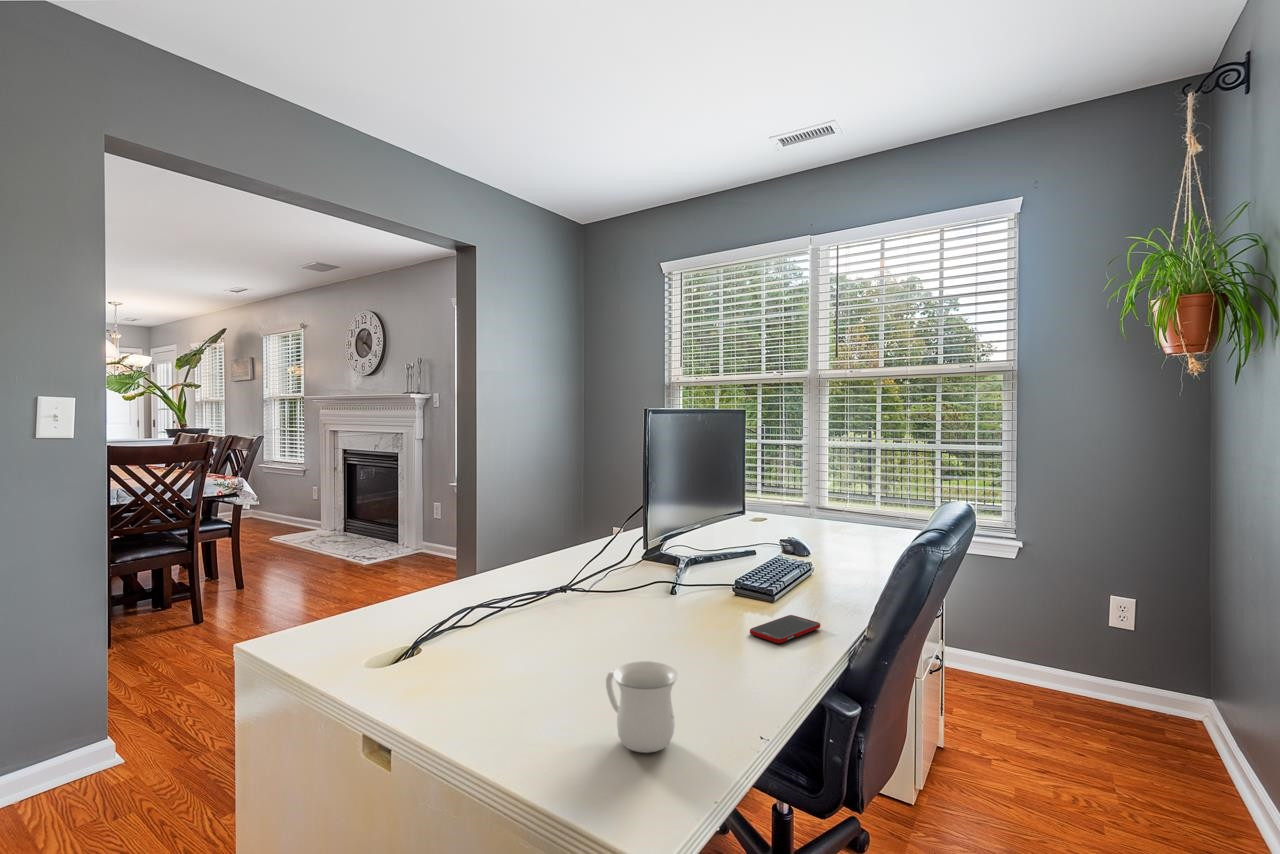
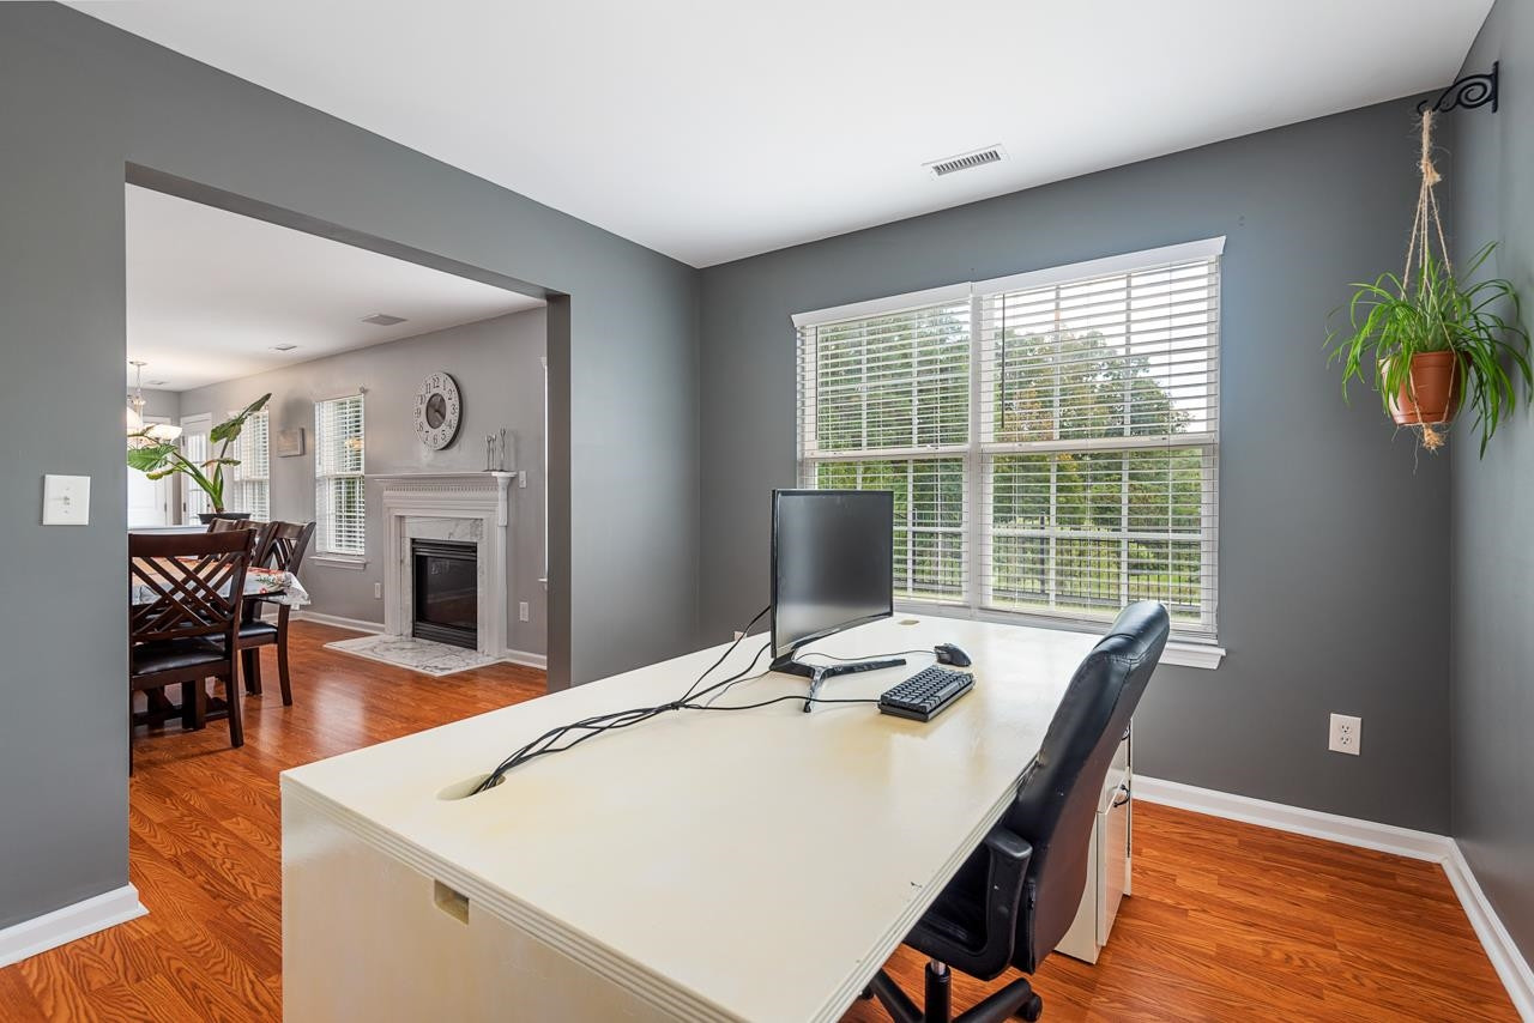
- cell phone (785, 628)
- mug (636, 703)
